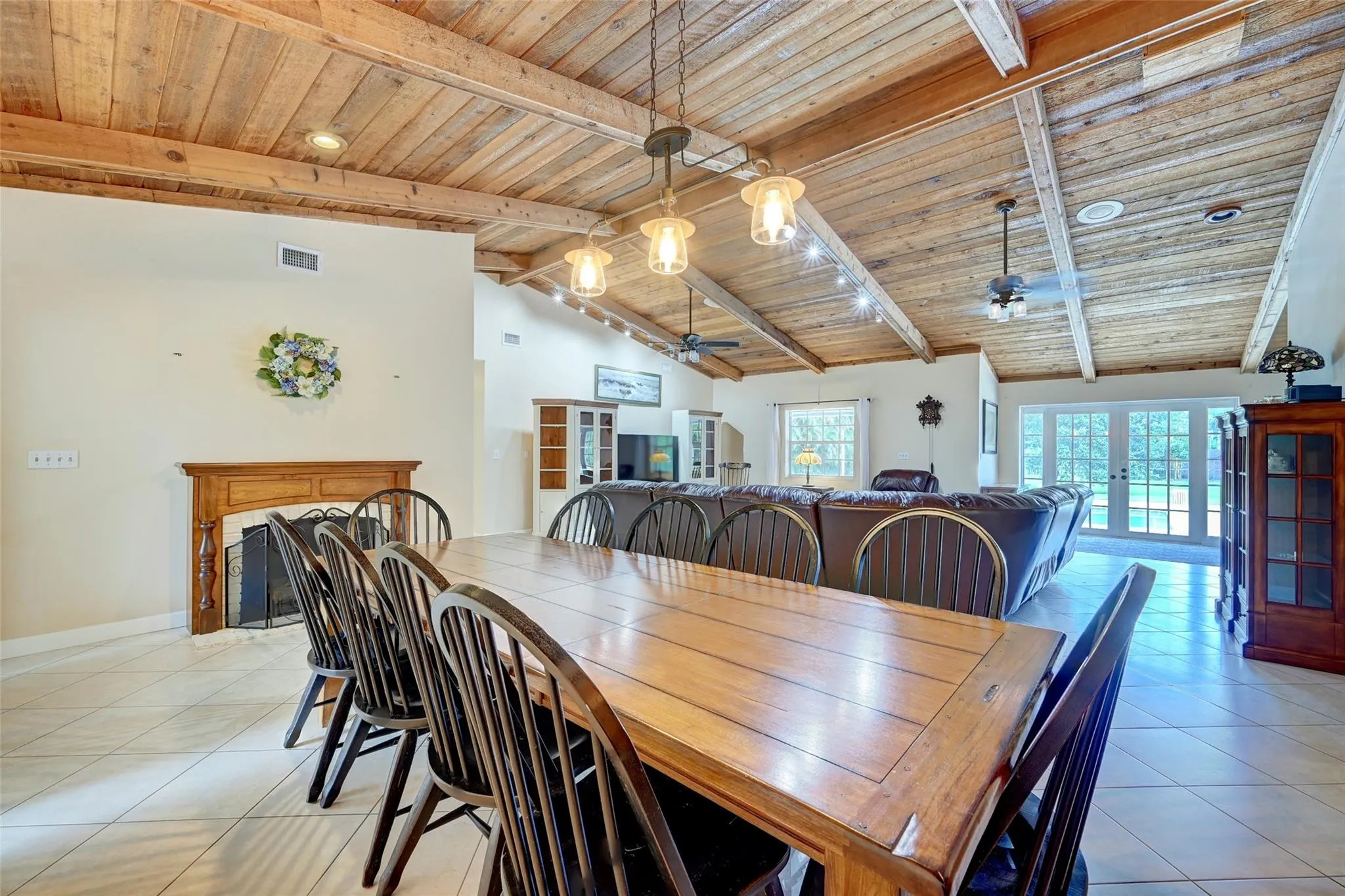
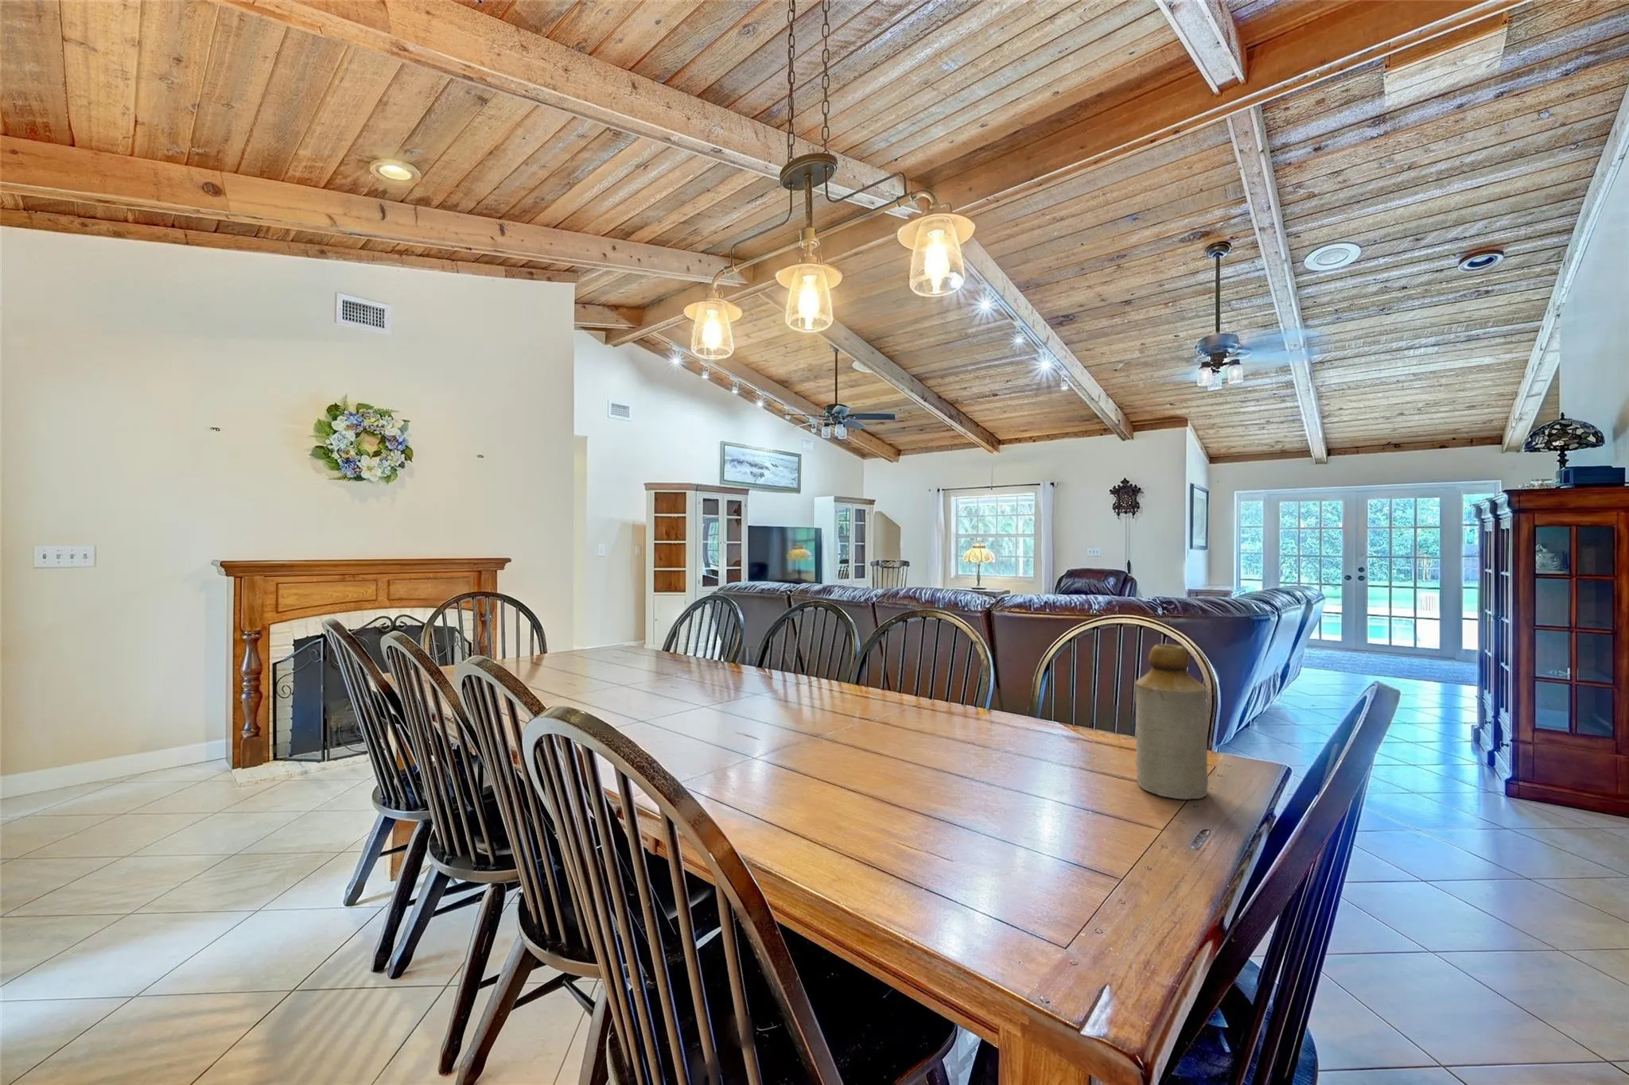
+ bottle (1170, 716)
